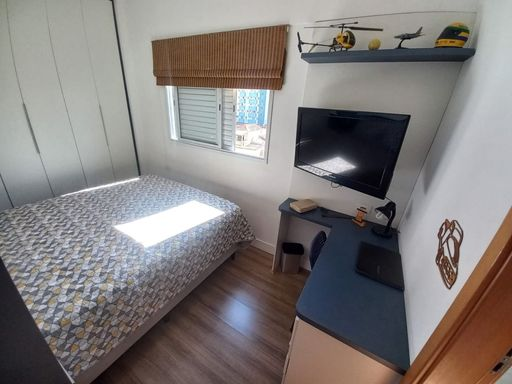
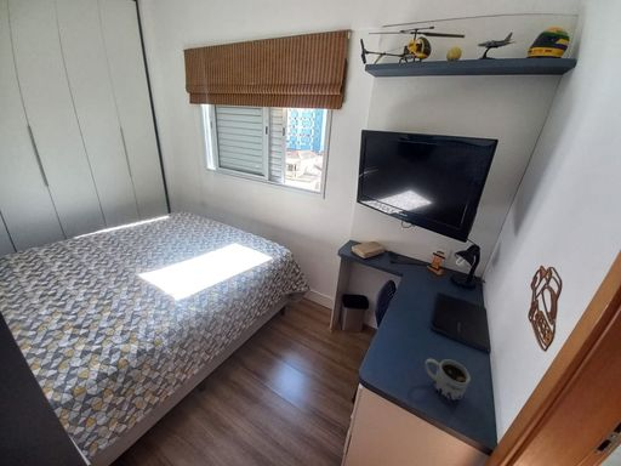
+ mug (446, 379)
